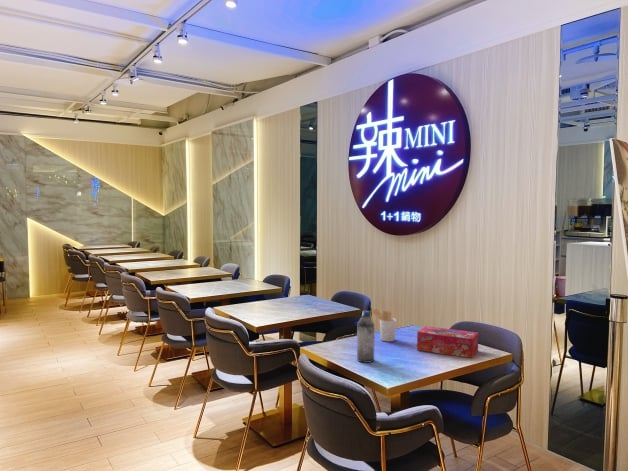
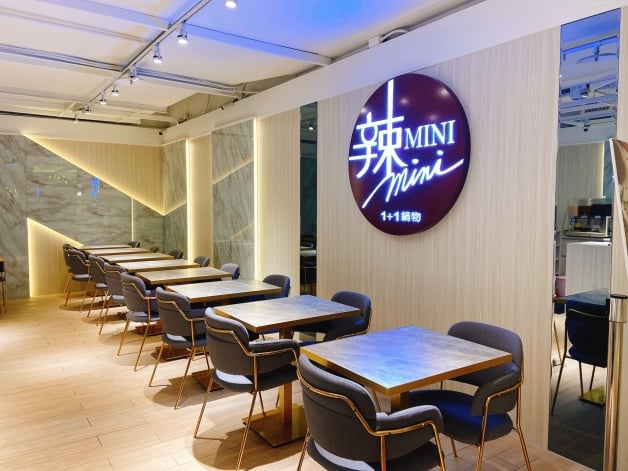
- water bottle (365, 335)
- utensil holder (383, 324)
- tissue box (447, 341)
